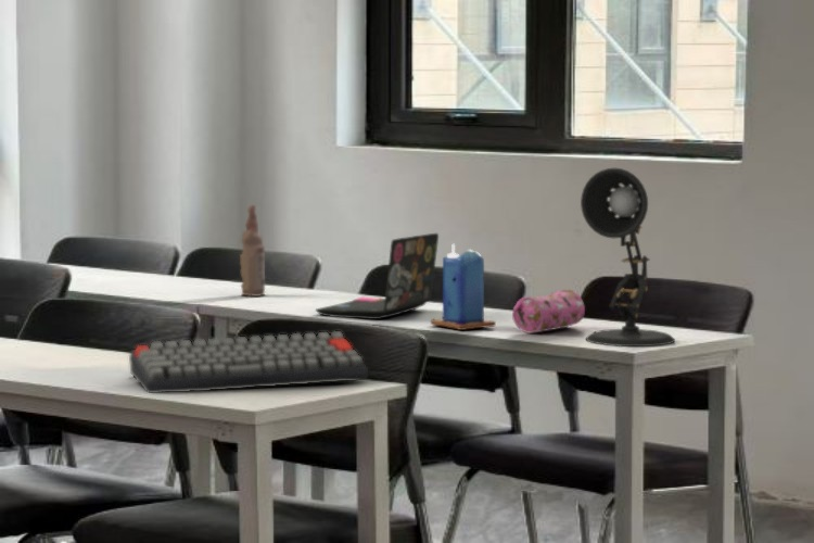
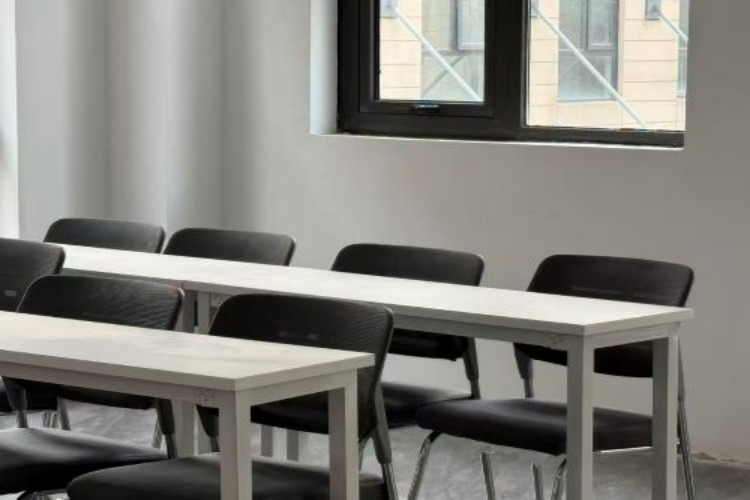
- keyboard (249, 361)
- laptop (387, 273)
- bottle (253, 250)
- desk lamp (629, 253)
- pencil case (548, 311)
- candle (462, 285)
